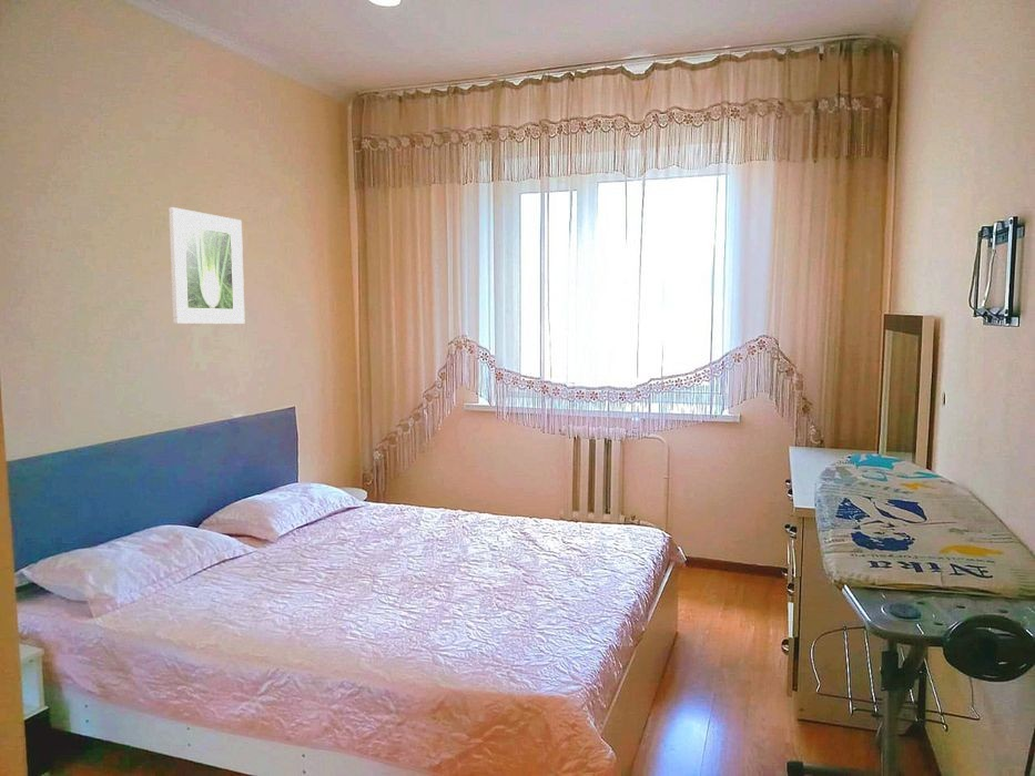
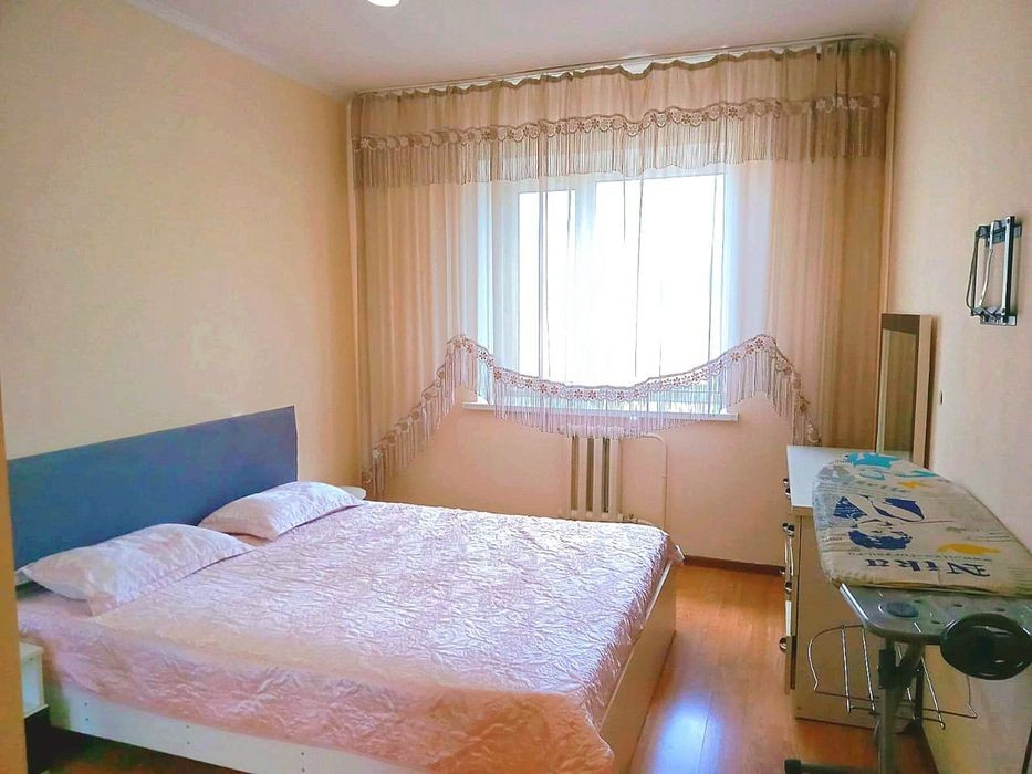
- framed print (209, 268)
